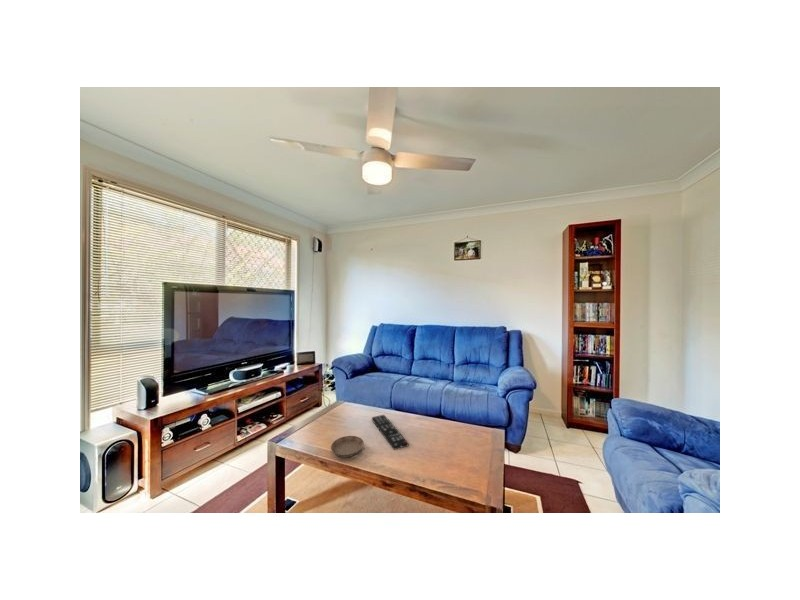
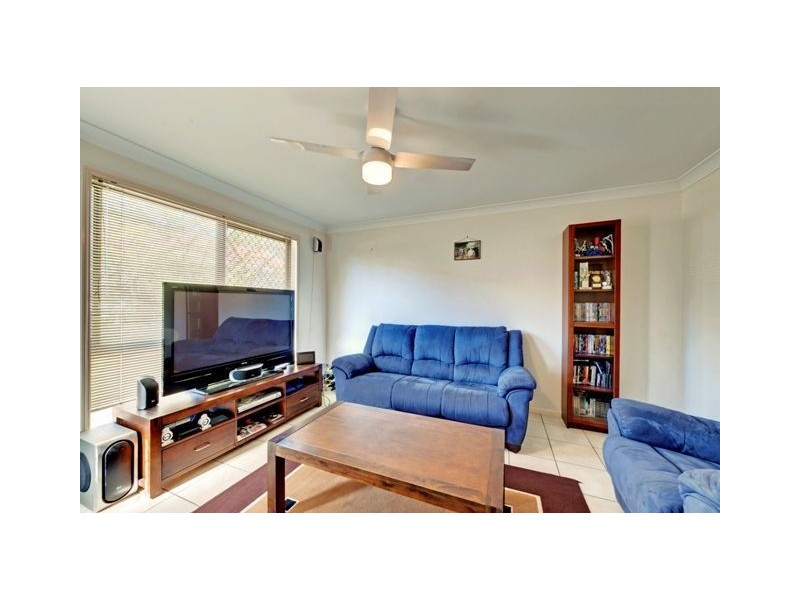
- remote control (388, 430)
- saucer (347, 447)
